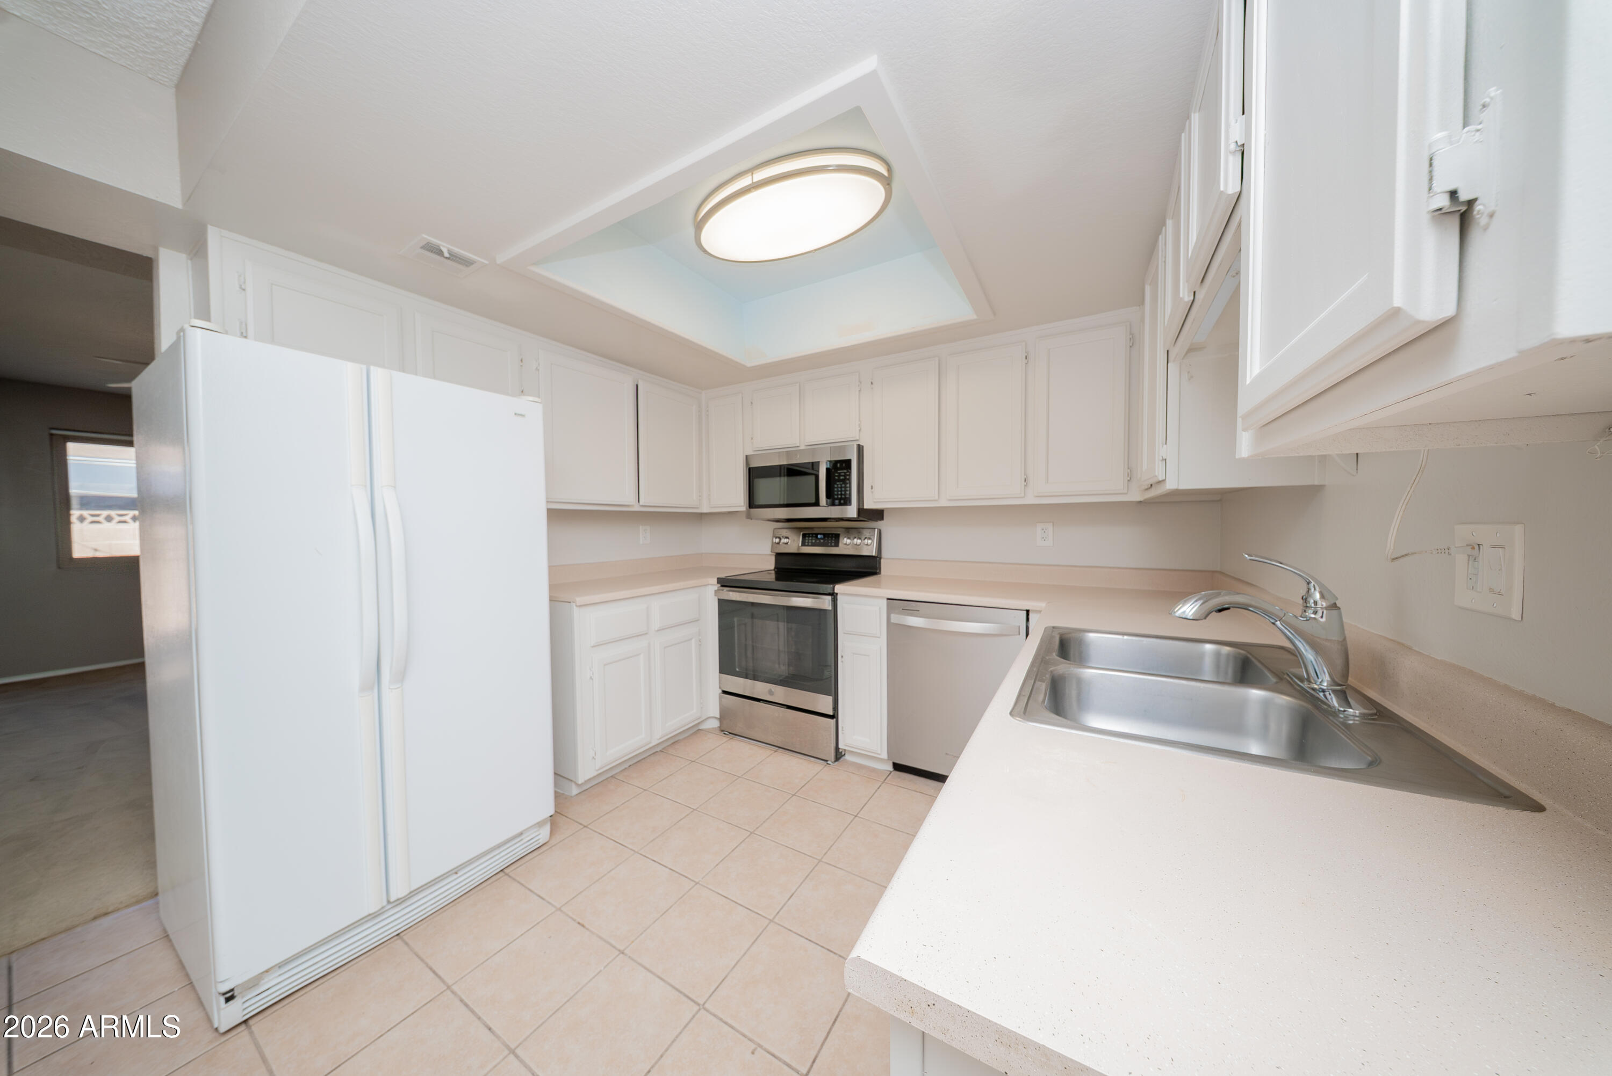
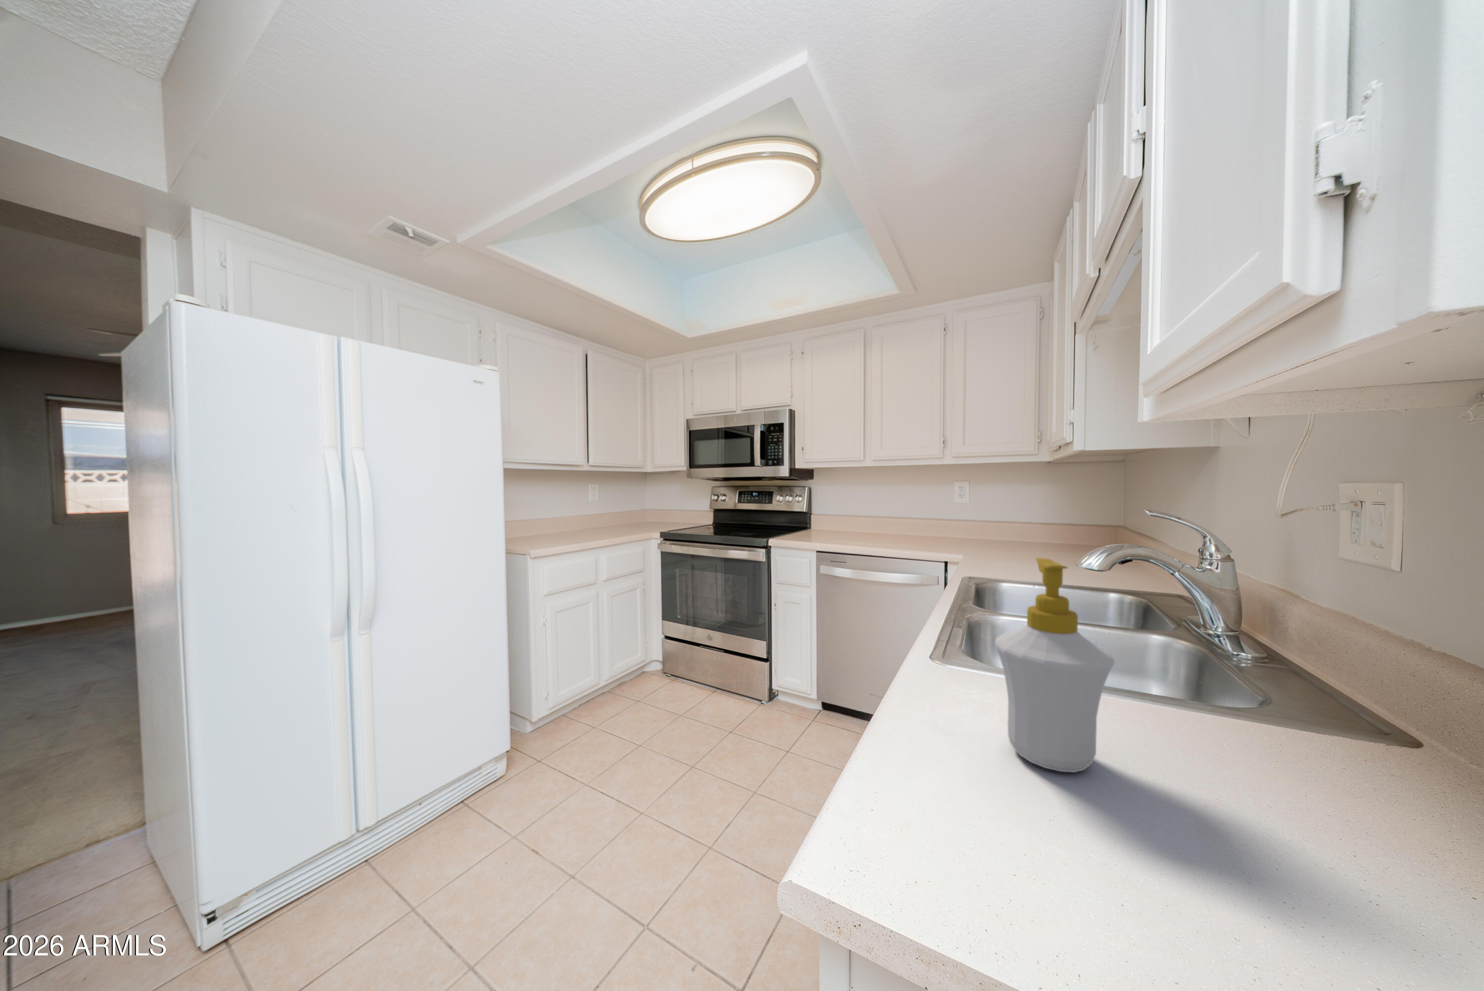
+ soap bottle (1051, 659)
